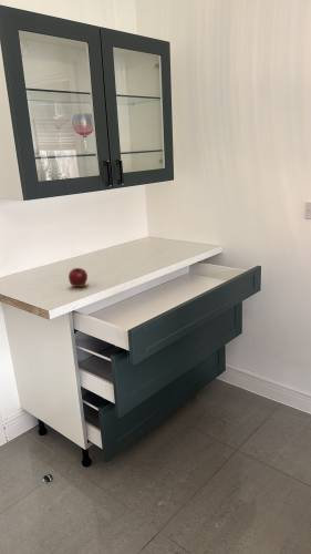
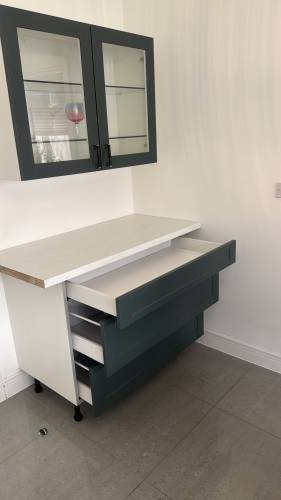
- apple (77, 277)
